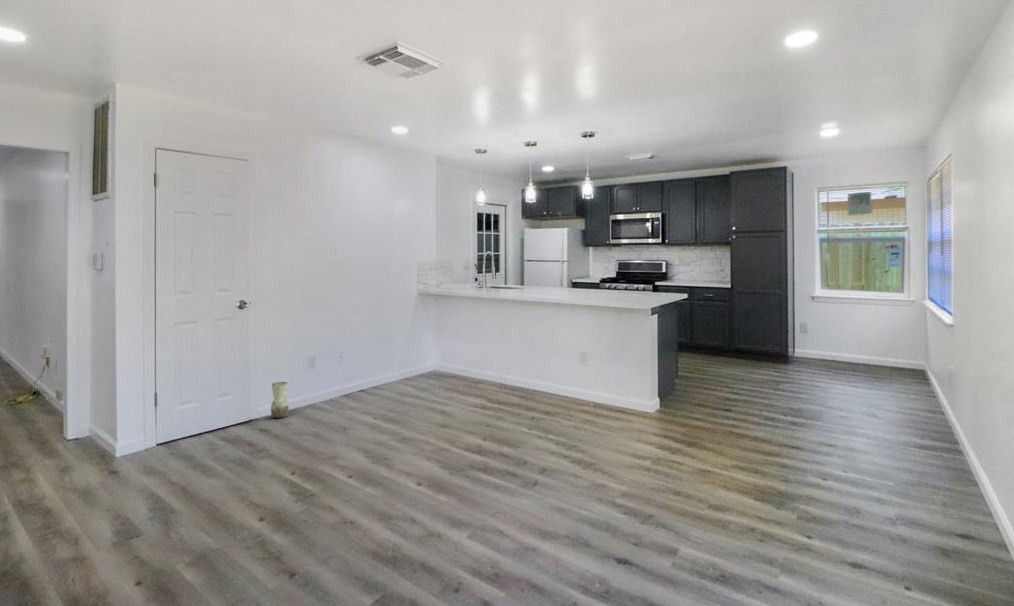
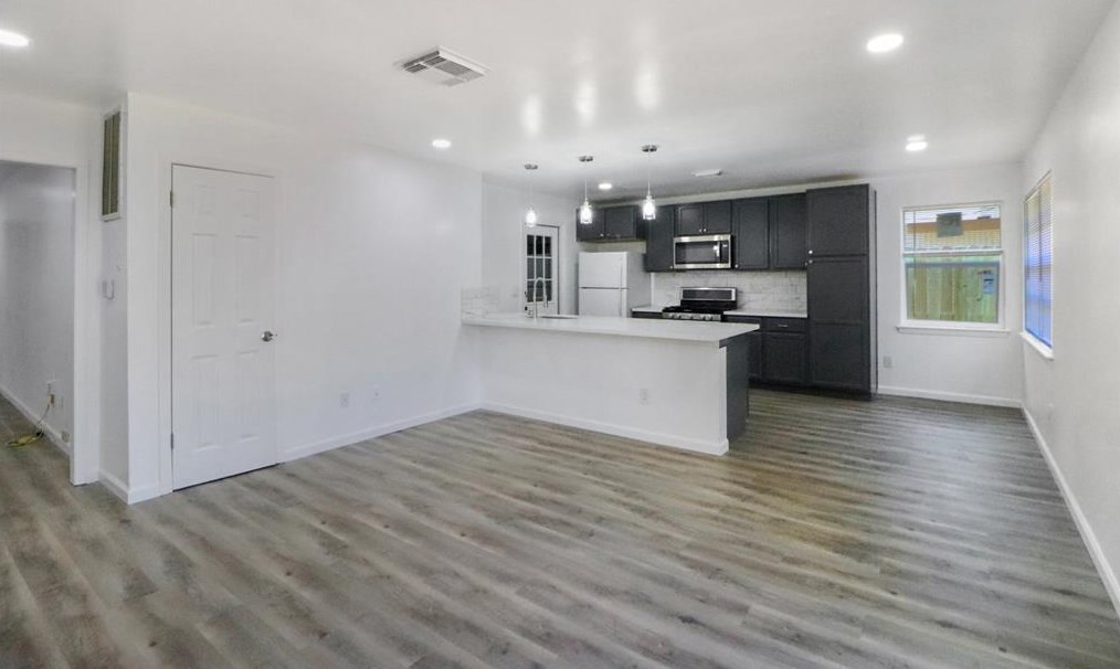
- vase (279, 399)
